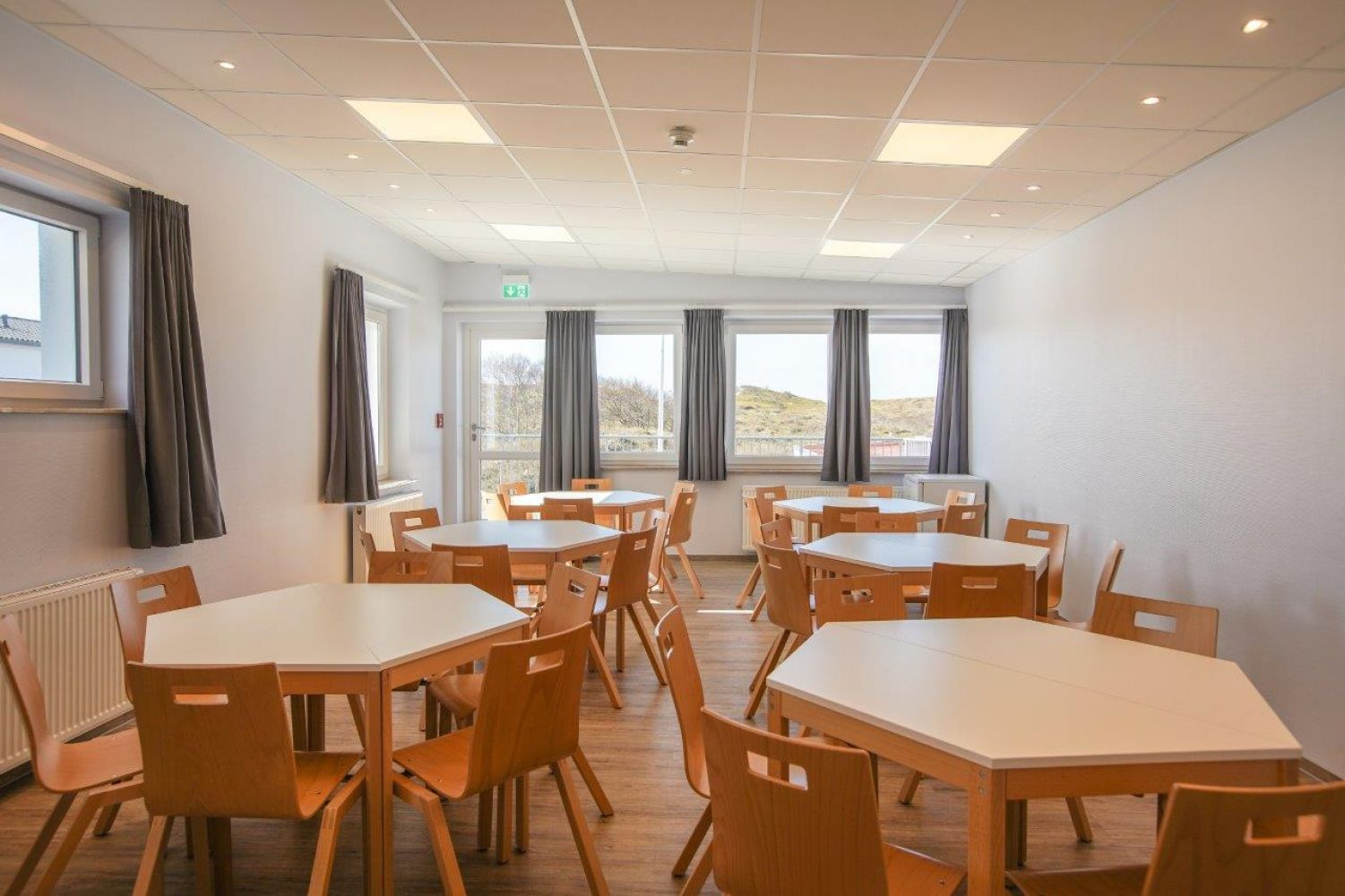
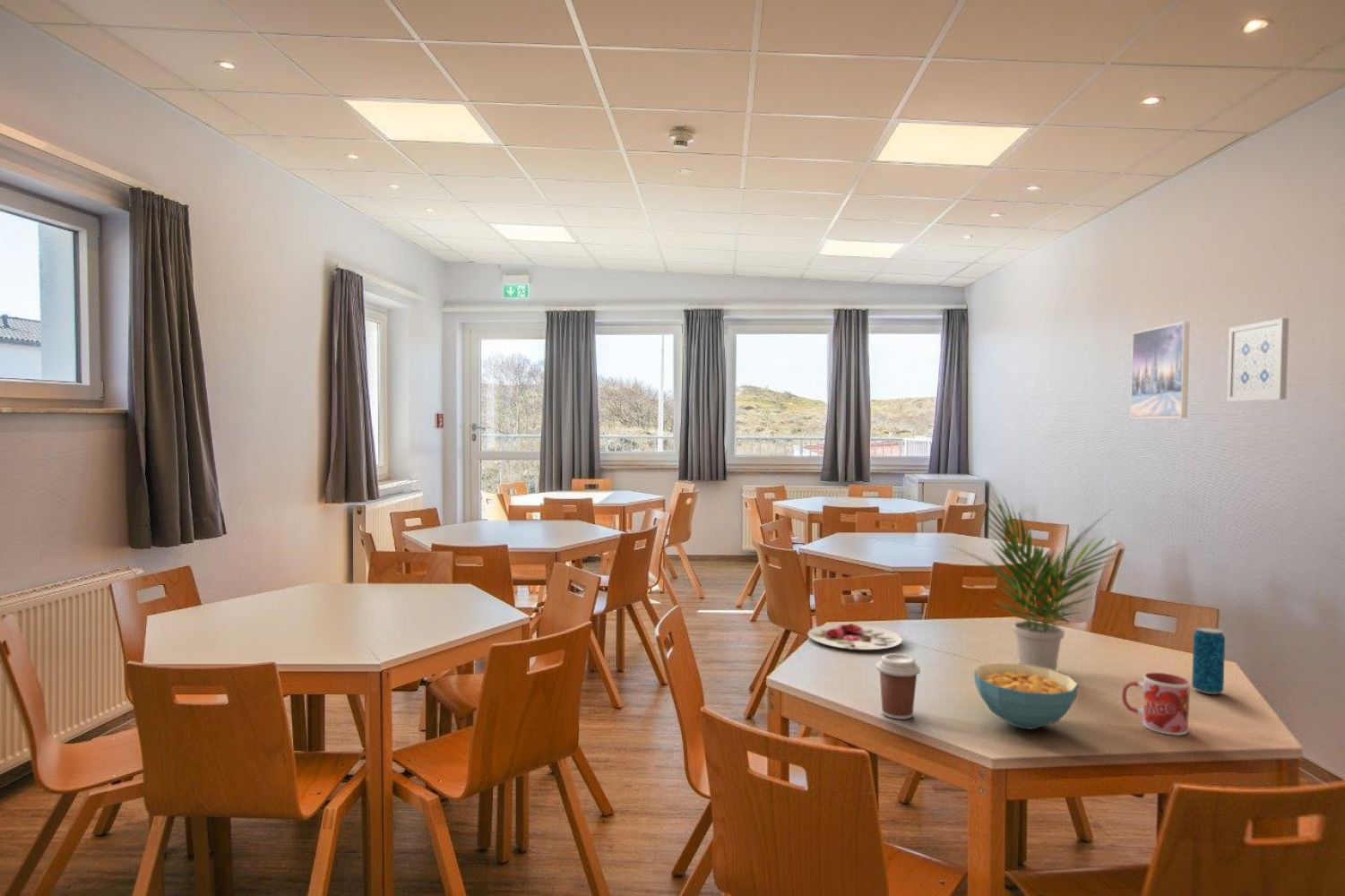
+ plate (854, 635)
+ potted plant (1036, 583)
+ cereal bowl (1024, 700)
+ mug (1155, 701)
+ wall art (1256, 362)
+ beverage can (1208, 660)
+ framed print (1158, 373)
+ coffee cup (898, 685)
